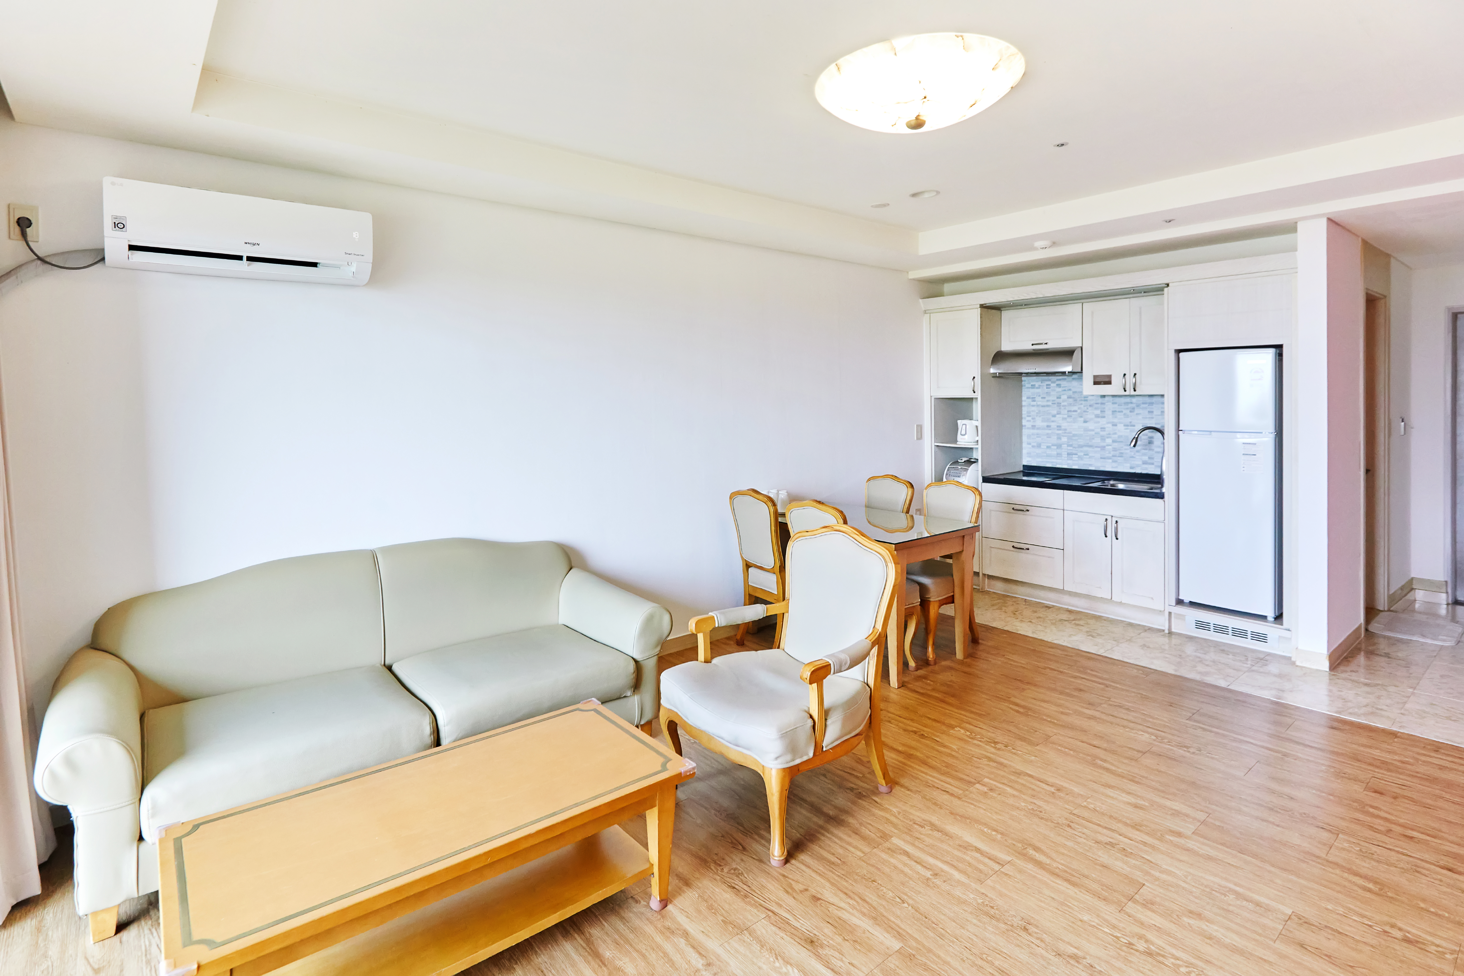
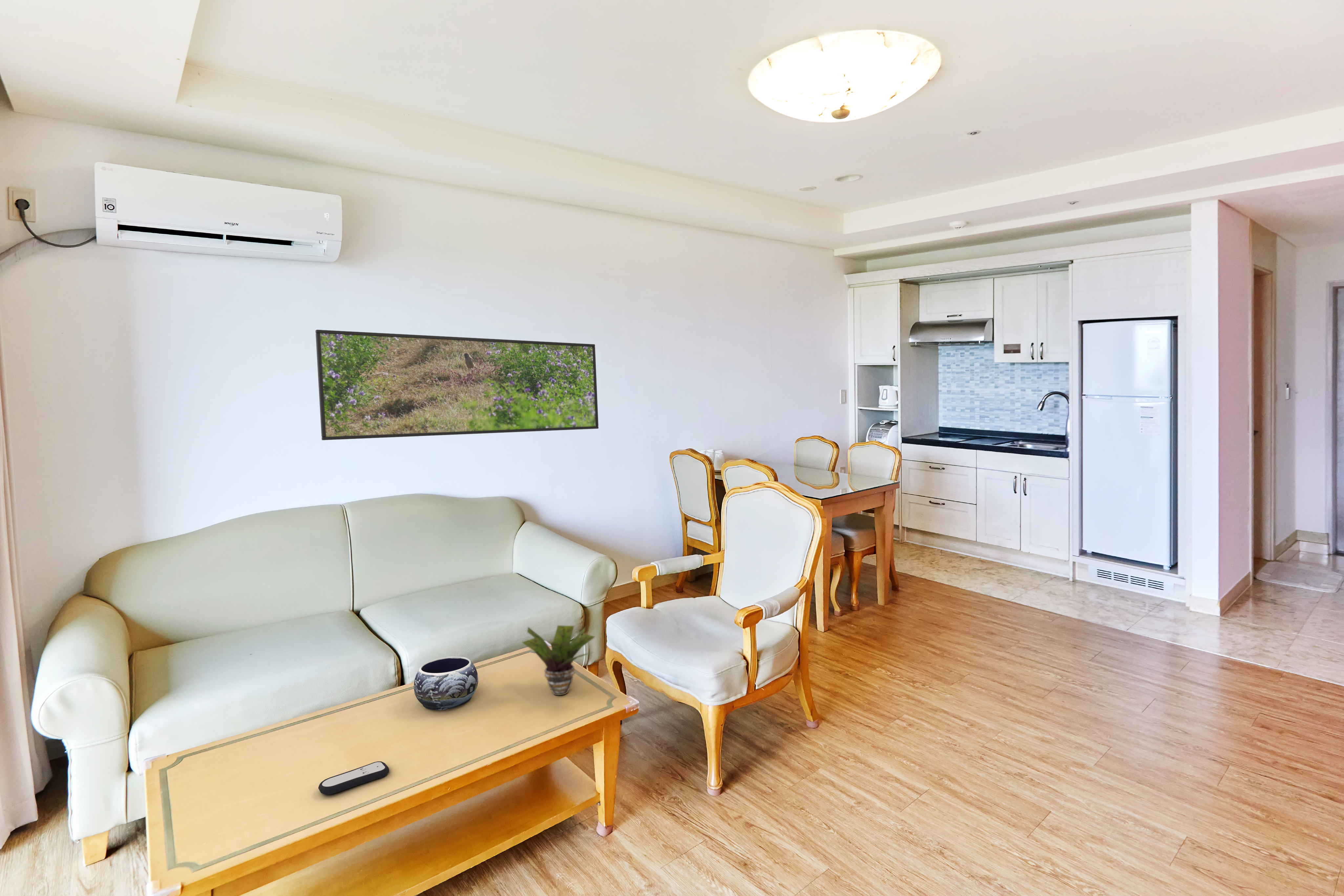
+ decorative bowl (446, 682)
+ remote control (354, 778)
+ potted plant (559, 660)
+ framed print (476, 386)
